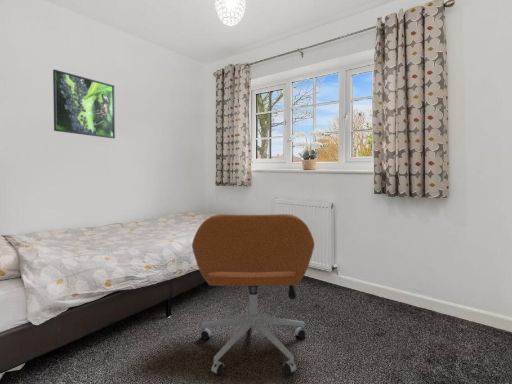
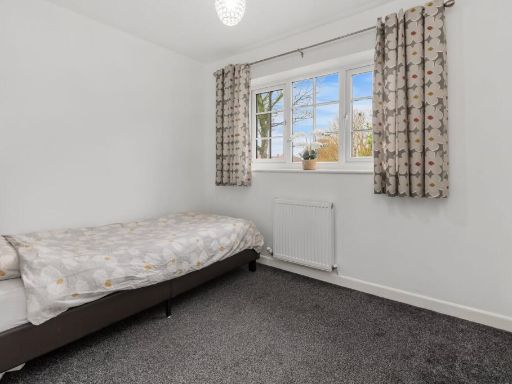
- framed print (86, 106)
- office chair (253, 277)
